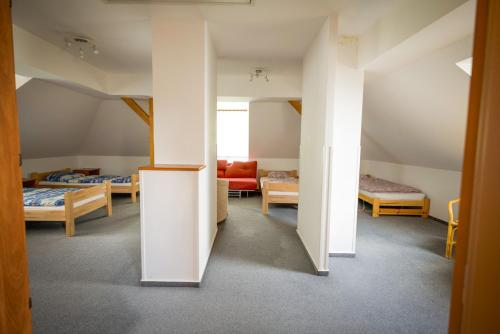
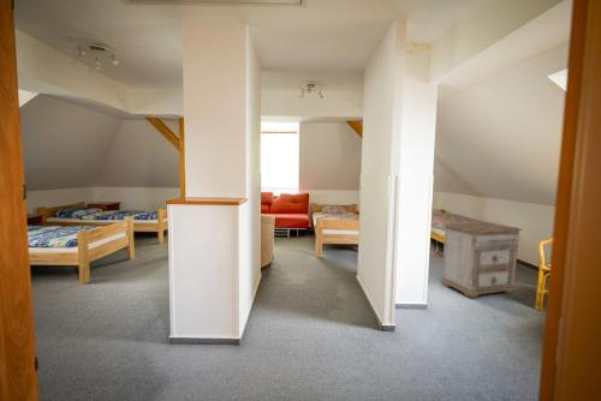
+ nightstand (478, 257)
